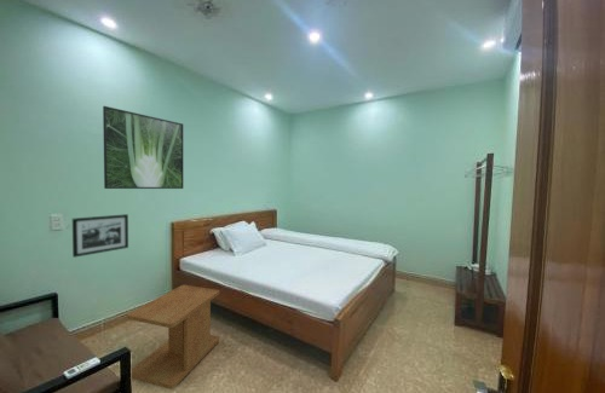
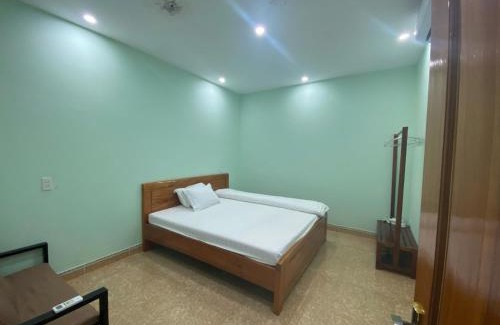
- side table (178, 329)
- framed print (148, 152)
- picture frame (102, 233)
